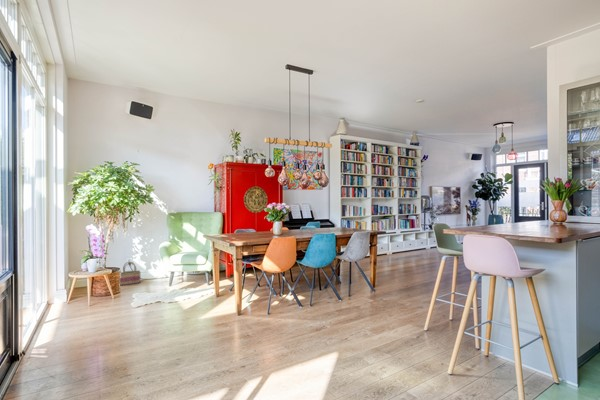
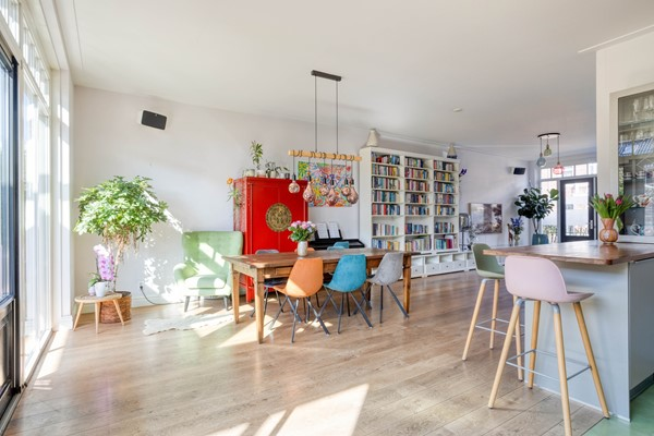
- basket (129, 272)
